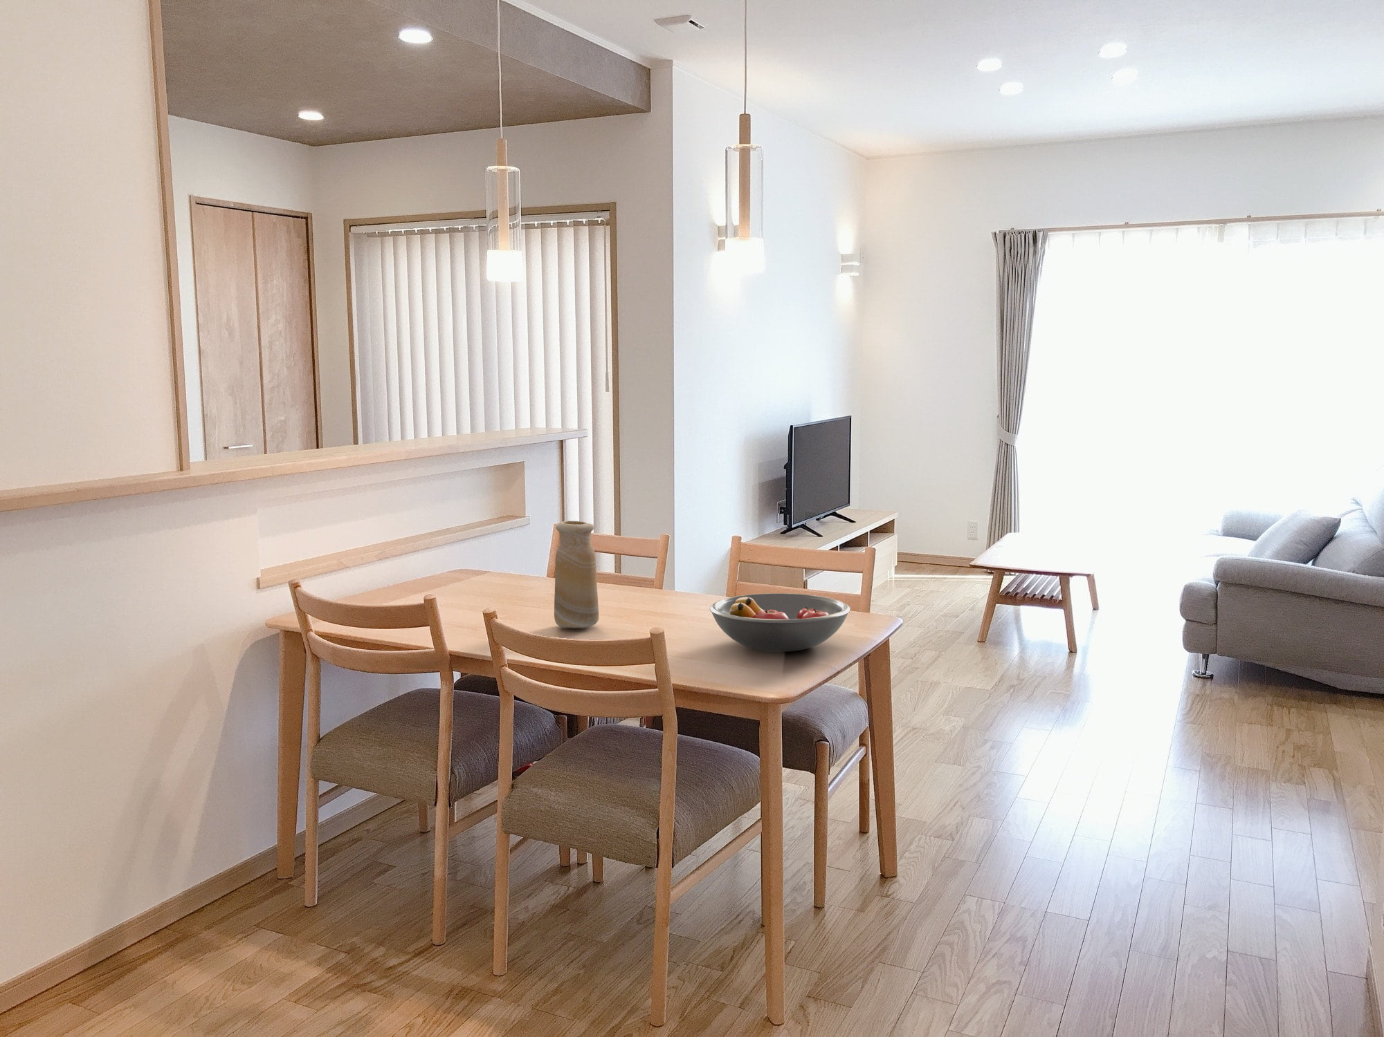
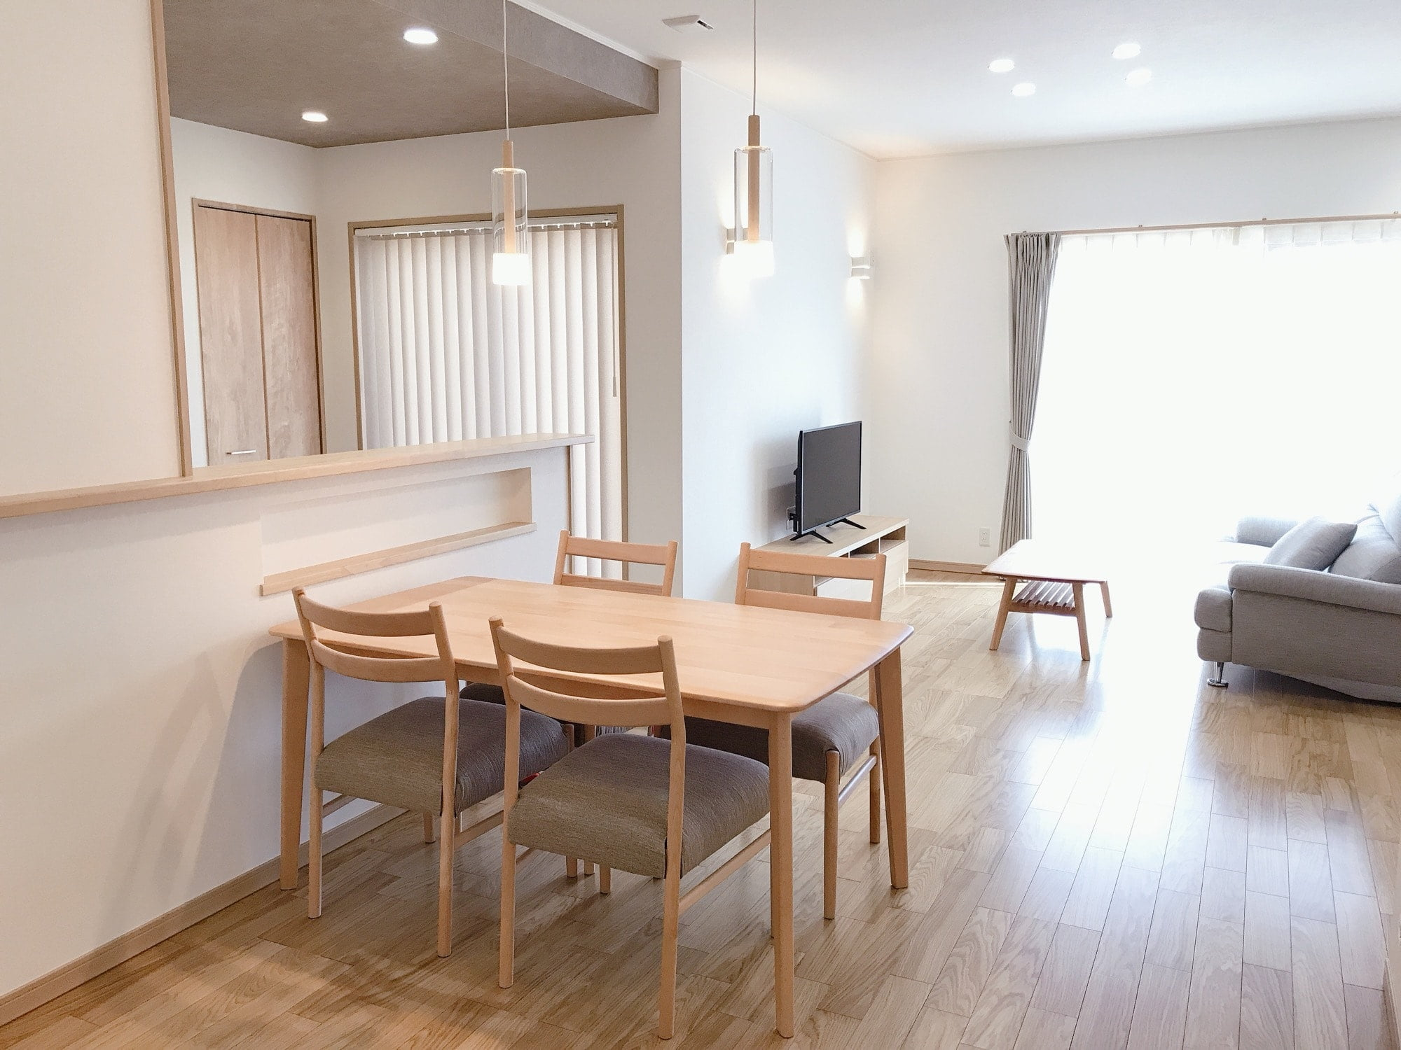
- fruit bowl (779, 620)
- vase (575, 574)
